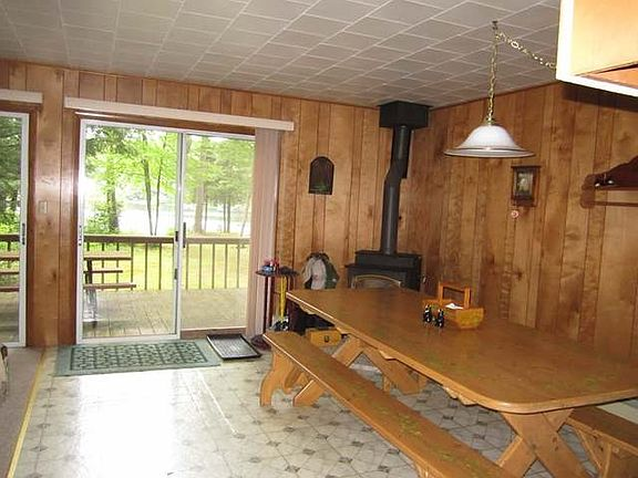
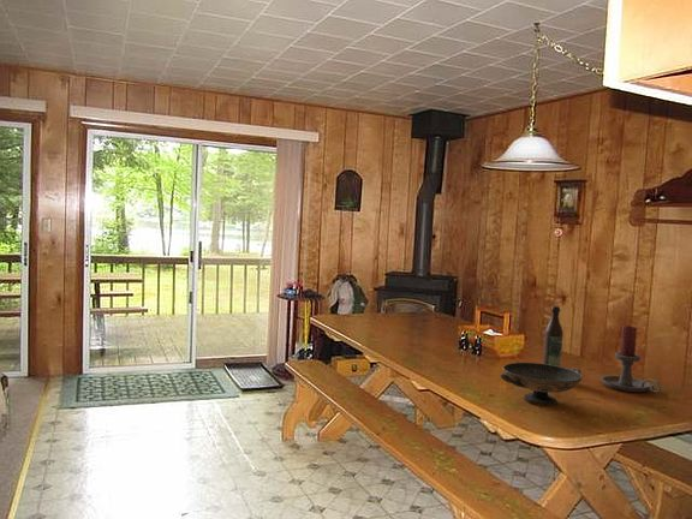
+ wine bottle (553, 342)
+ decorative bowl (541, 384)
+ candle holder (633, 357)
